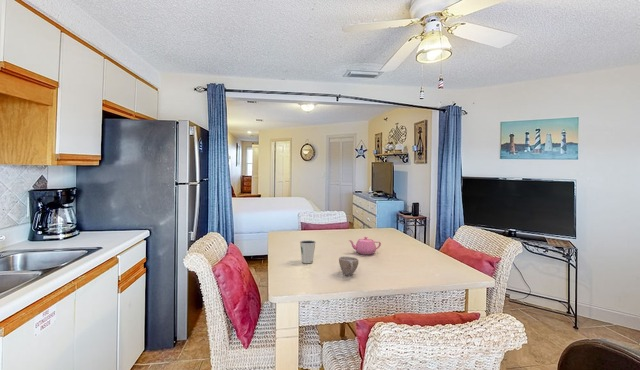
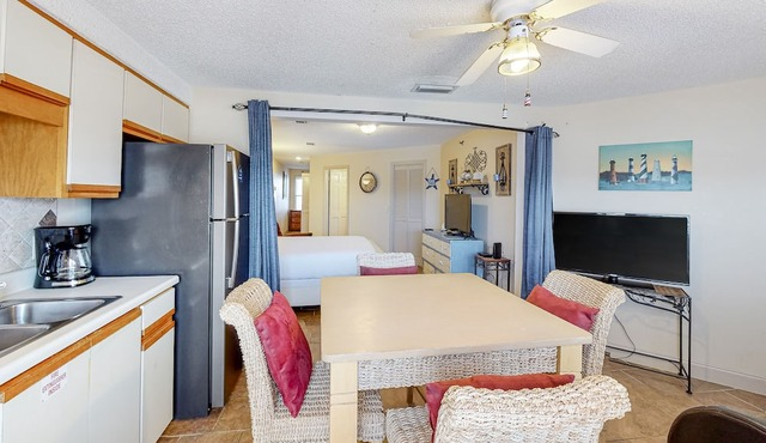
- cup (349, 266)
- teapot (364, 244)
- dixie cup (307, 251)
